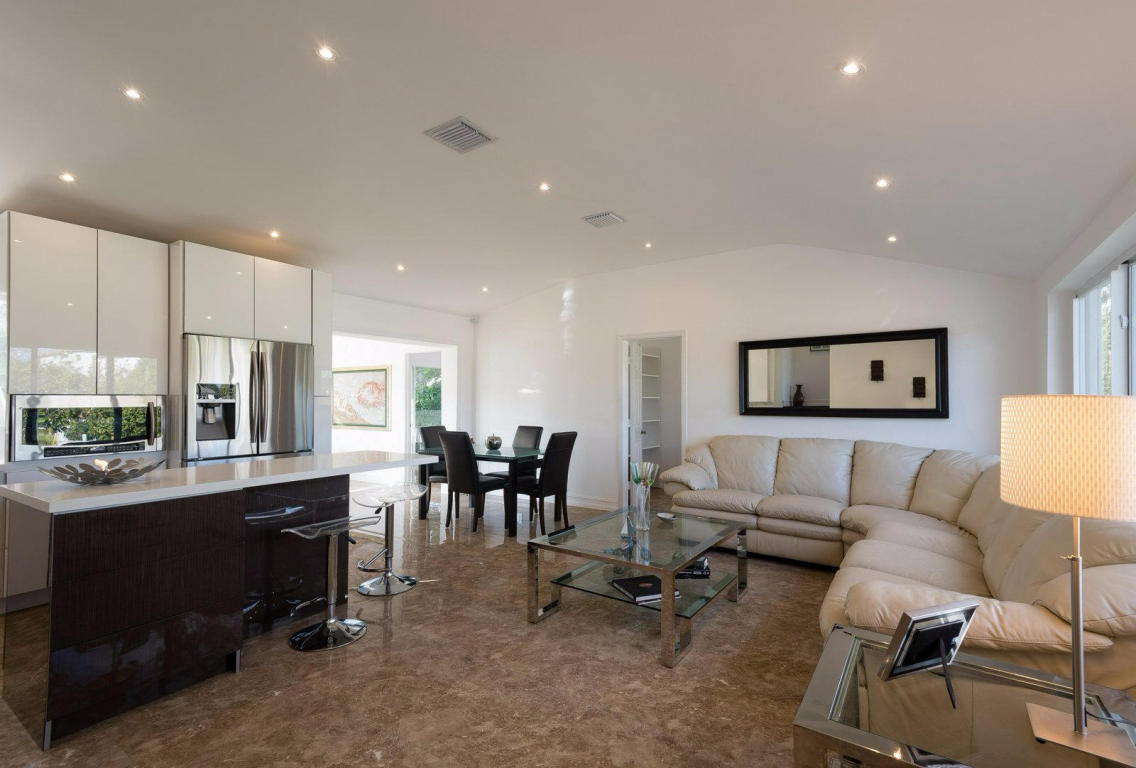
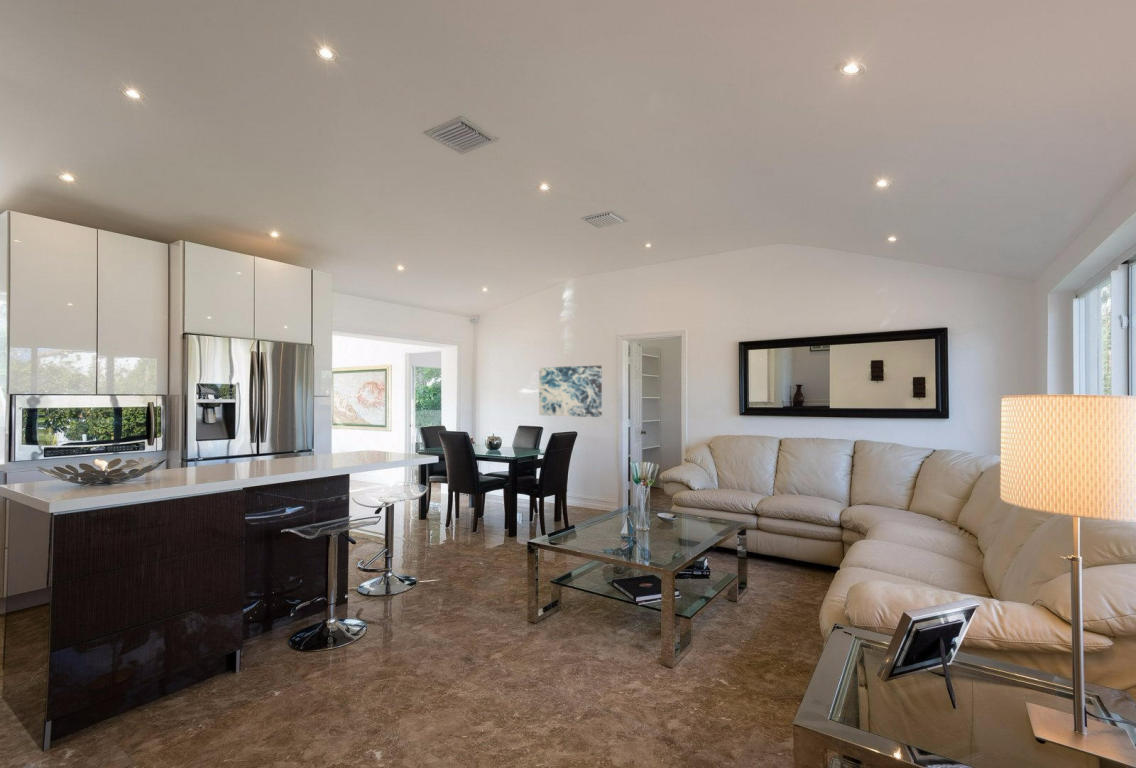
+ wall art (569, 391)
